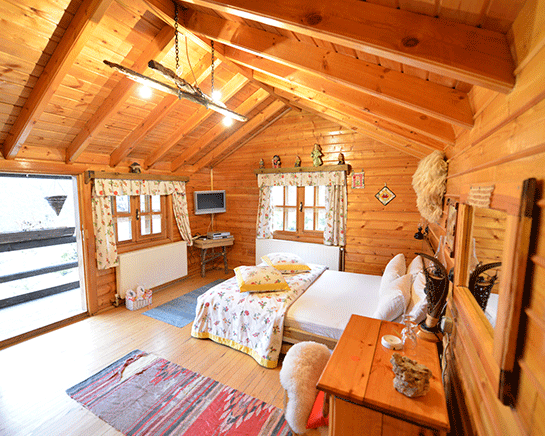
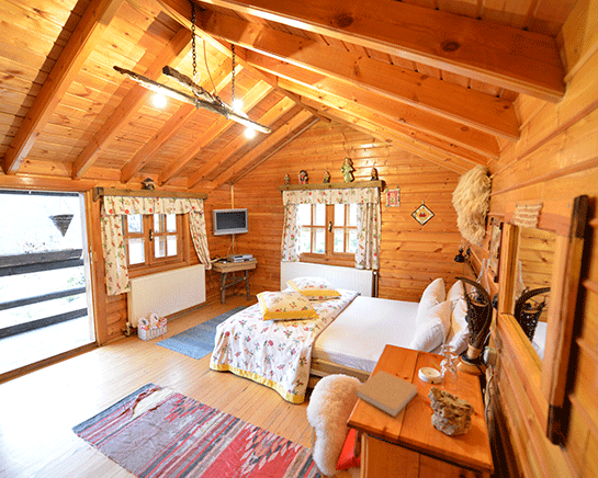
+ book (386, 390)
